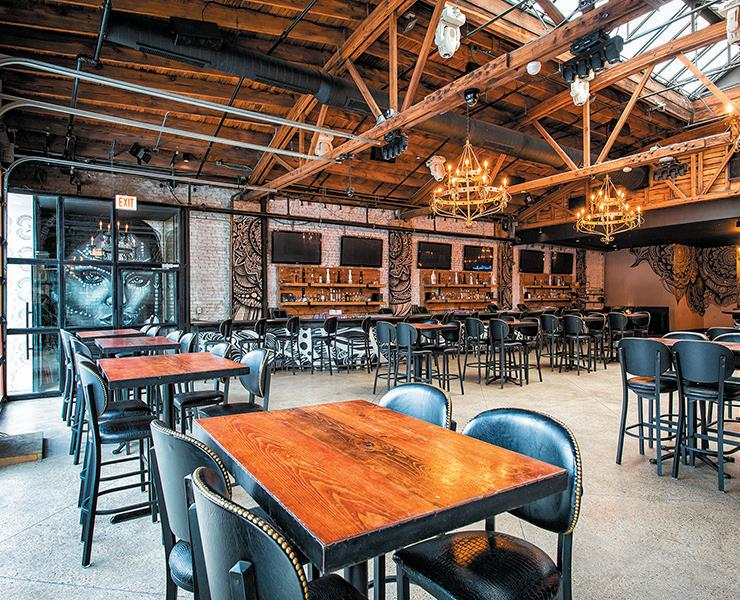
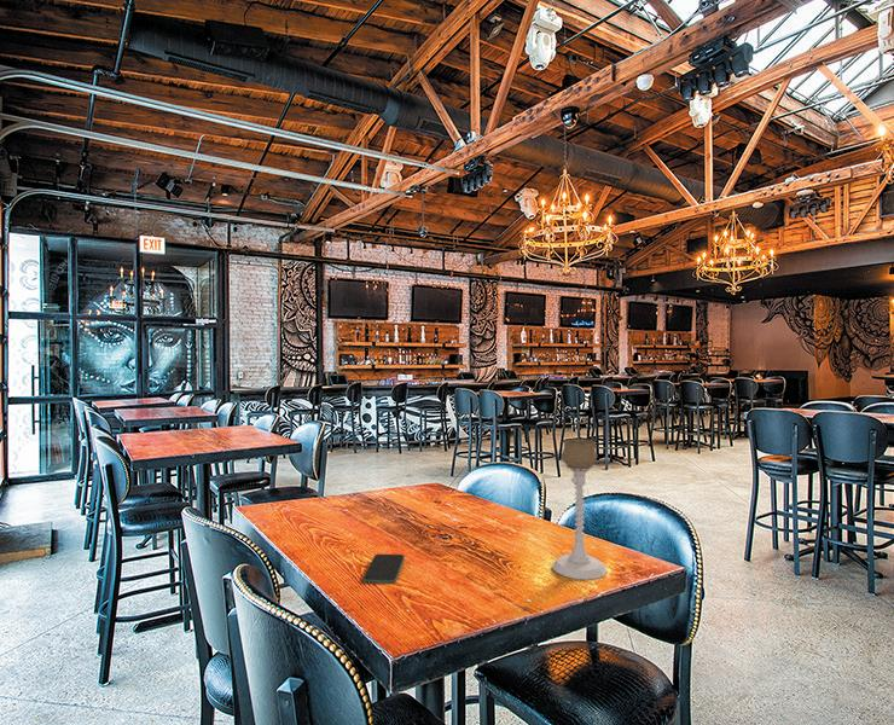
+ smartphone (384, 567)
+ candle holder (579, 505)
